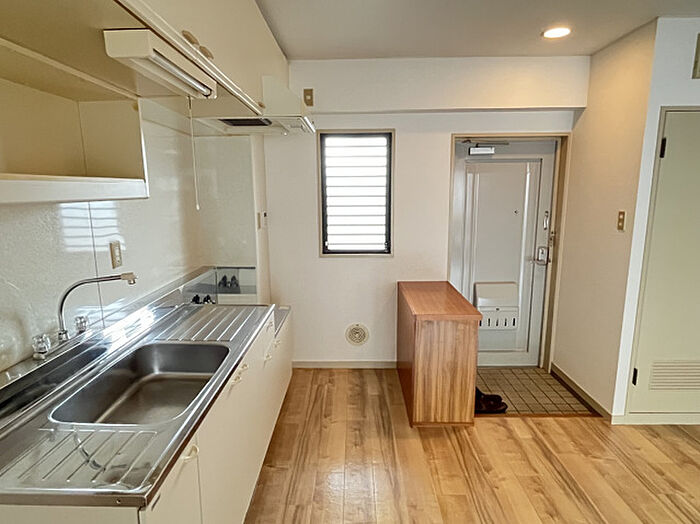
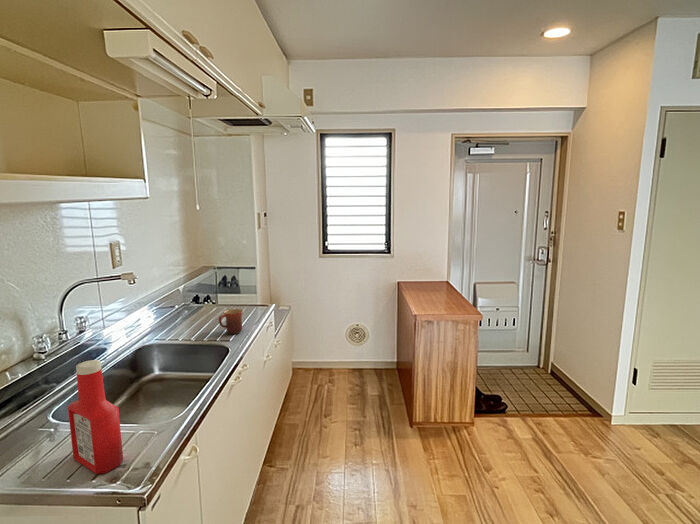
+ soap bottle (93, 412)
+ mug (230, 322)
